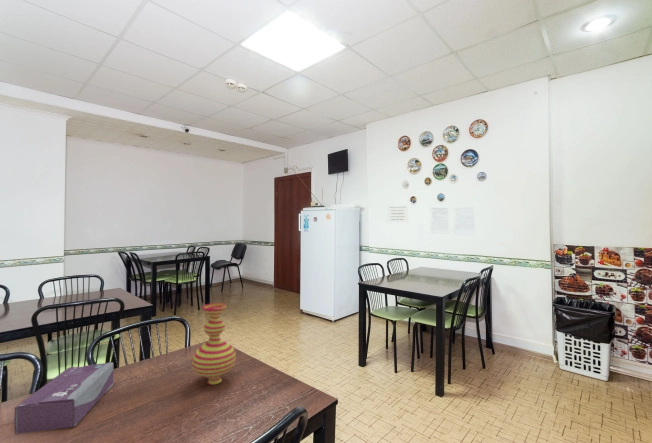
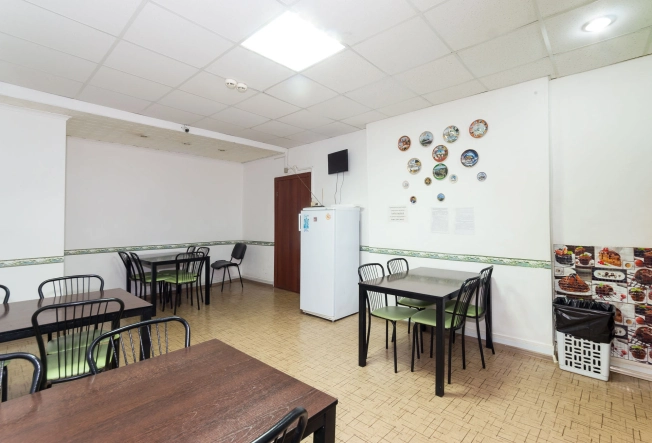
- tissue box (70, 393)
- vase (214, 343)
